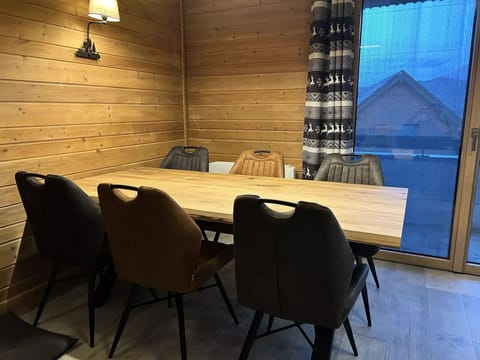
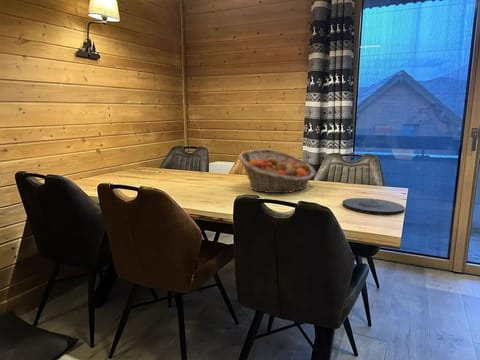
+ plate (372, 203)
+ fruit basket (276, 169)
